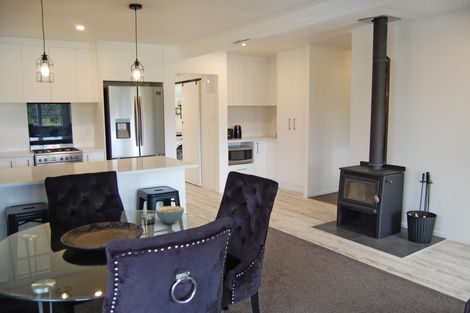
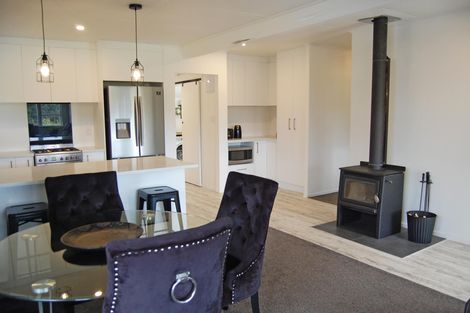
- cereal bowl (170, 215)
